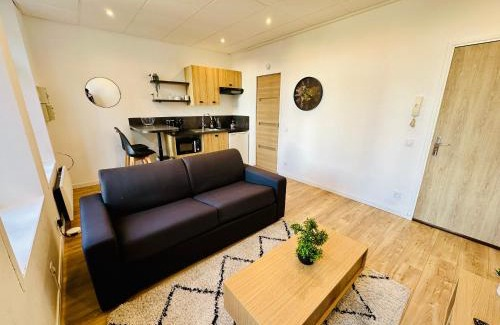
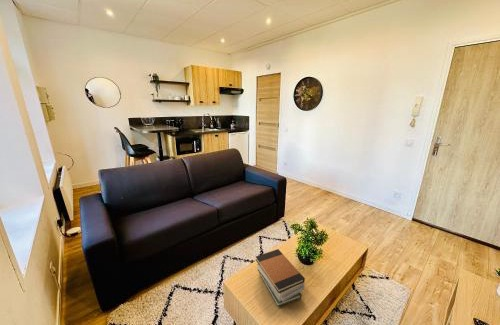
+ book stack (278, 276)
